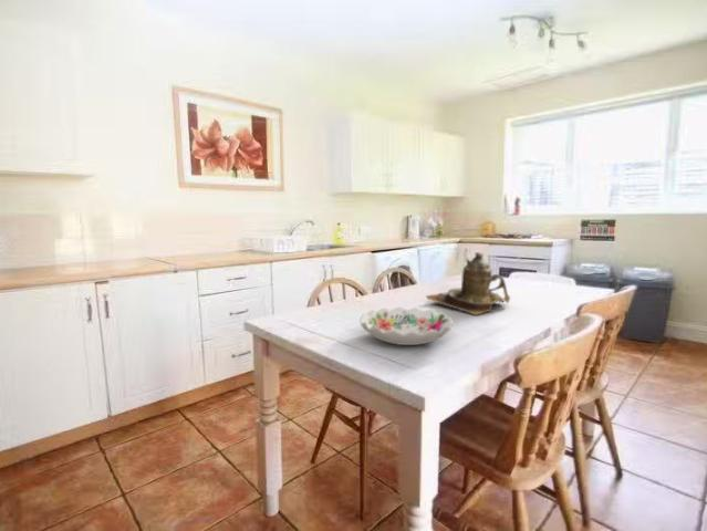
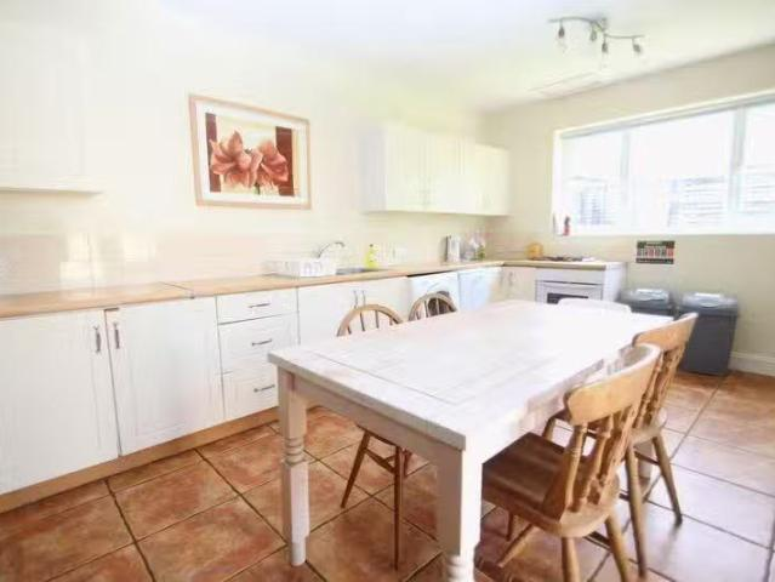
- decorative bowl (405, 327)
- teapot (469, 278)
